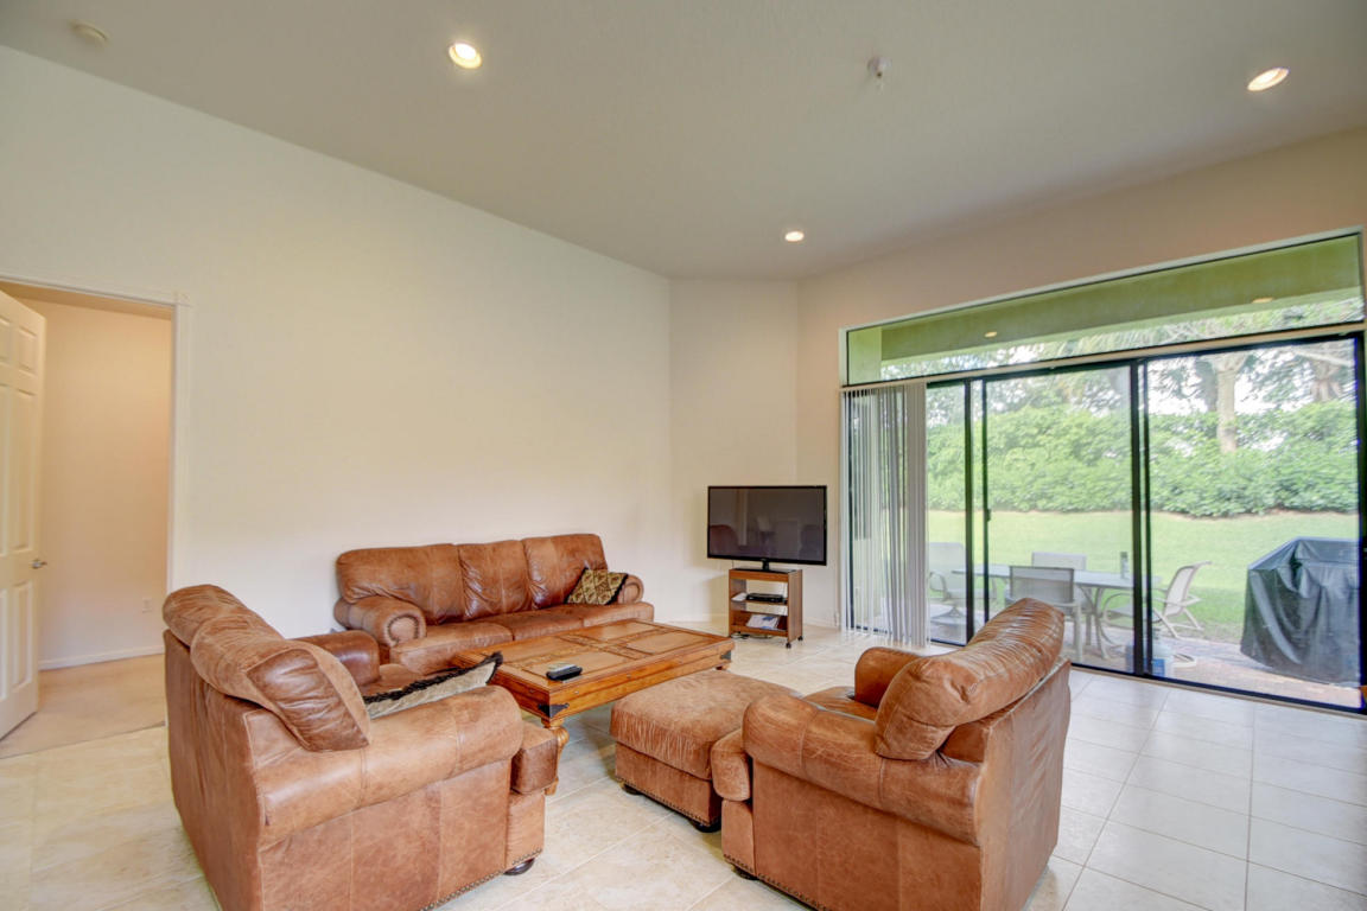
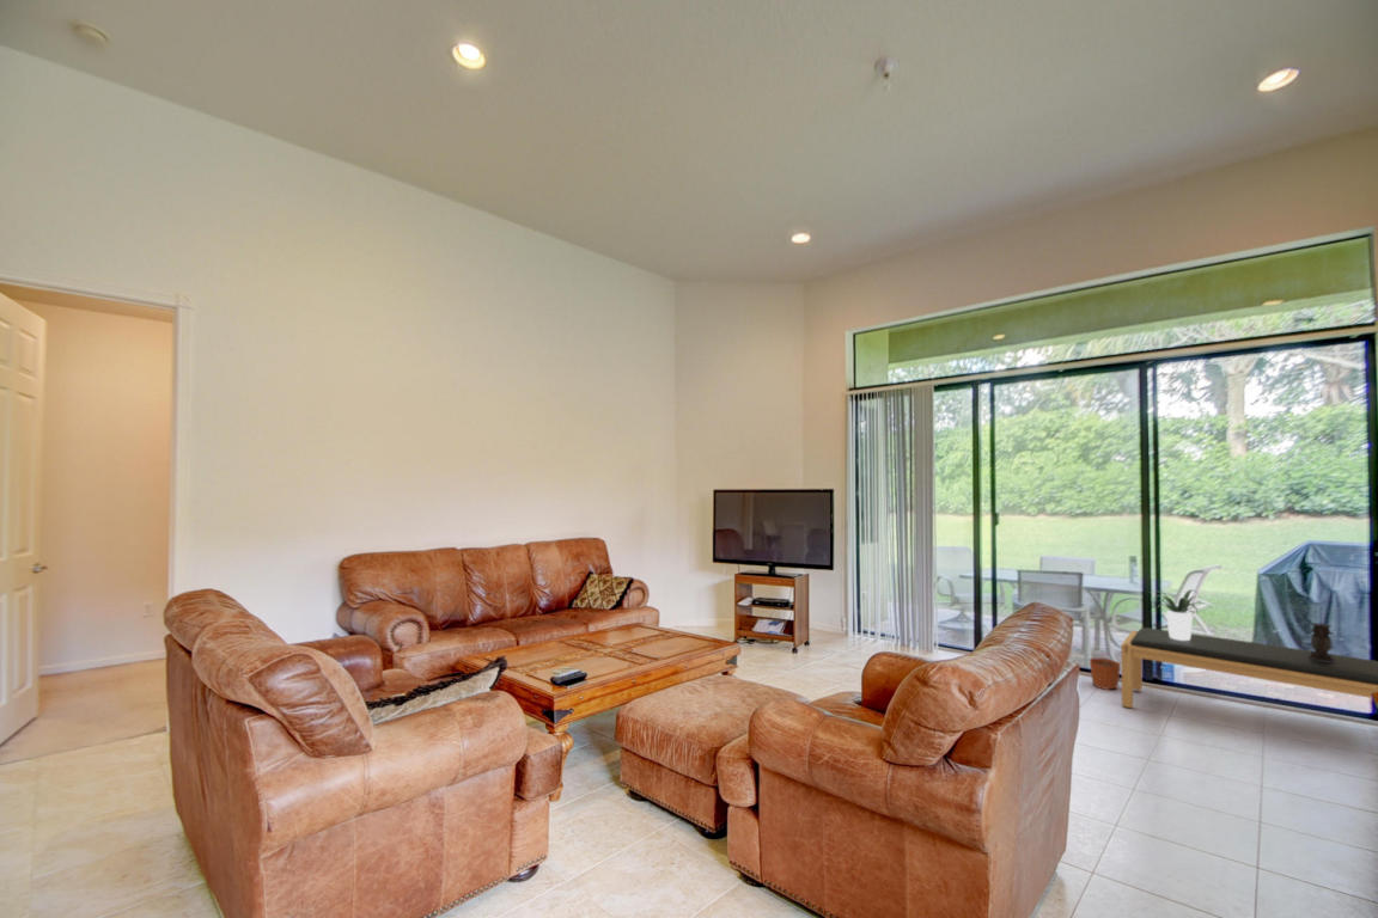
+ lantern (1321, 631)
+ plant pot (1104, 667)
+ bench (1252, 677)
+ potted plant (1181, 614)
